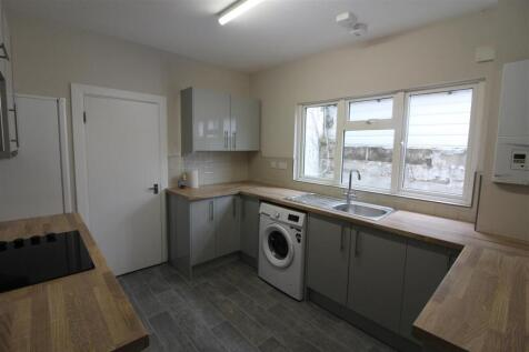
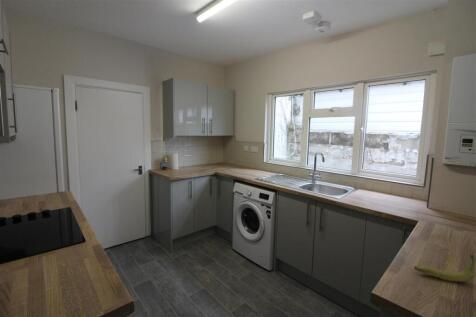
+ banana (441, 270)
